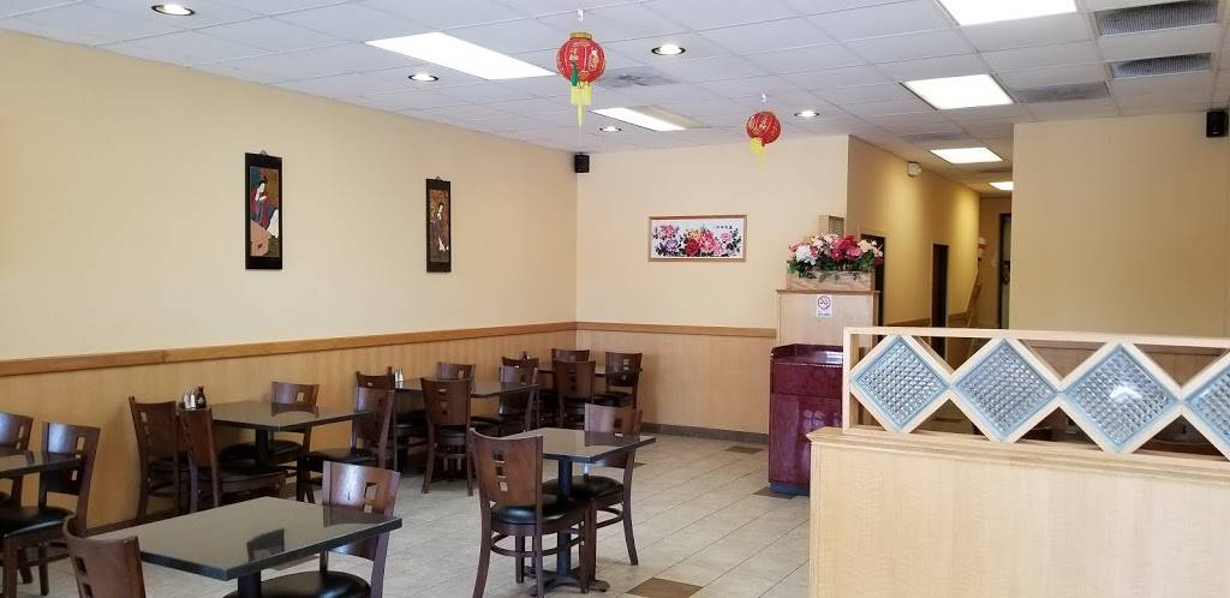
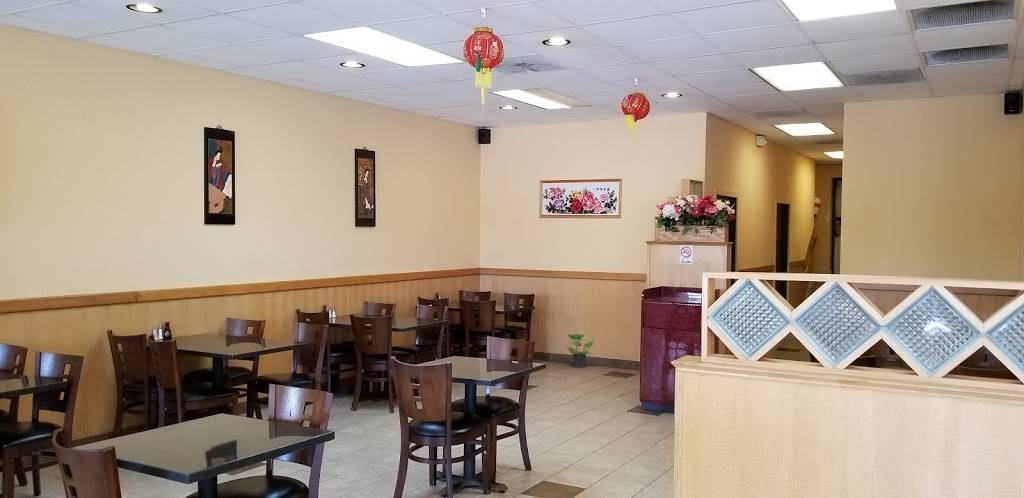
+ potted plant (577, 349)
